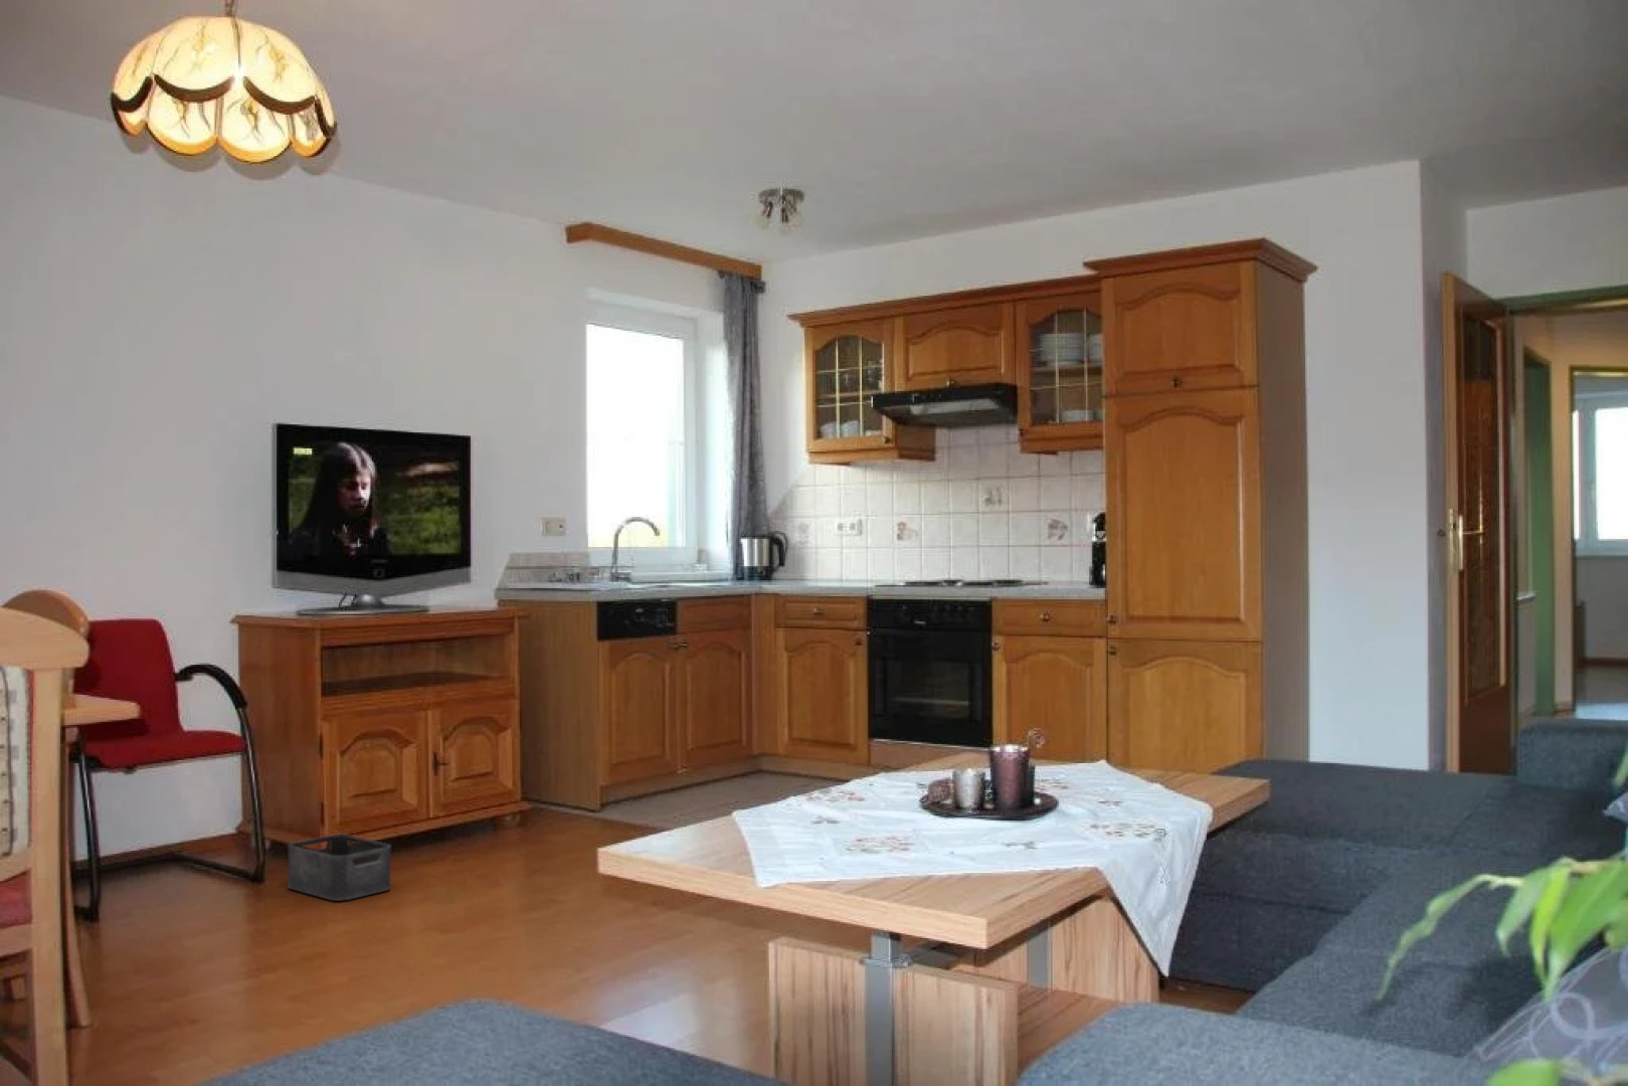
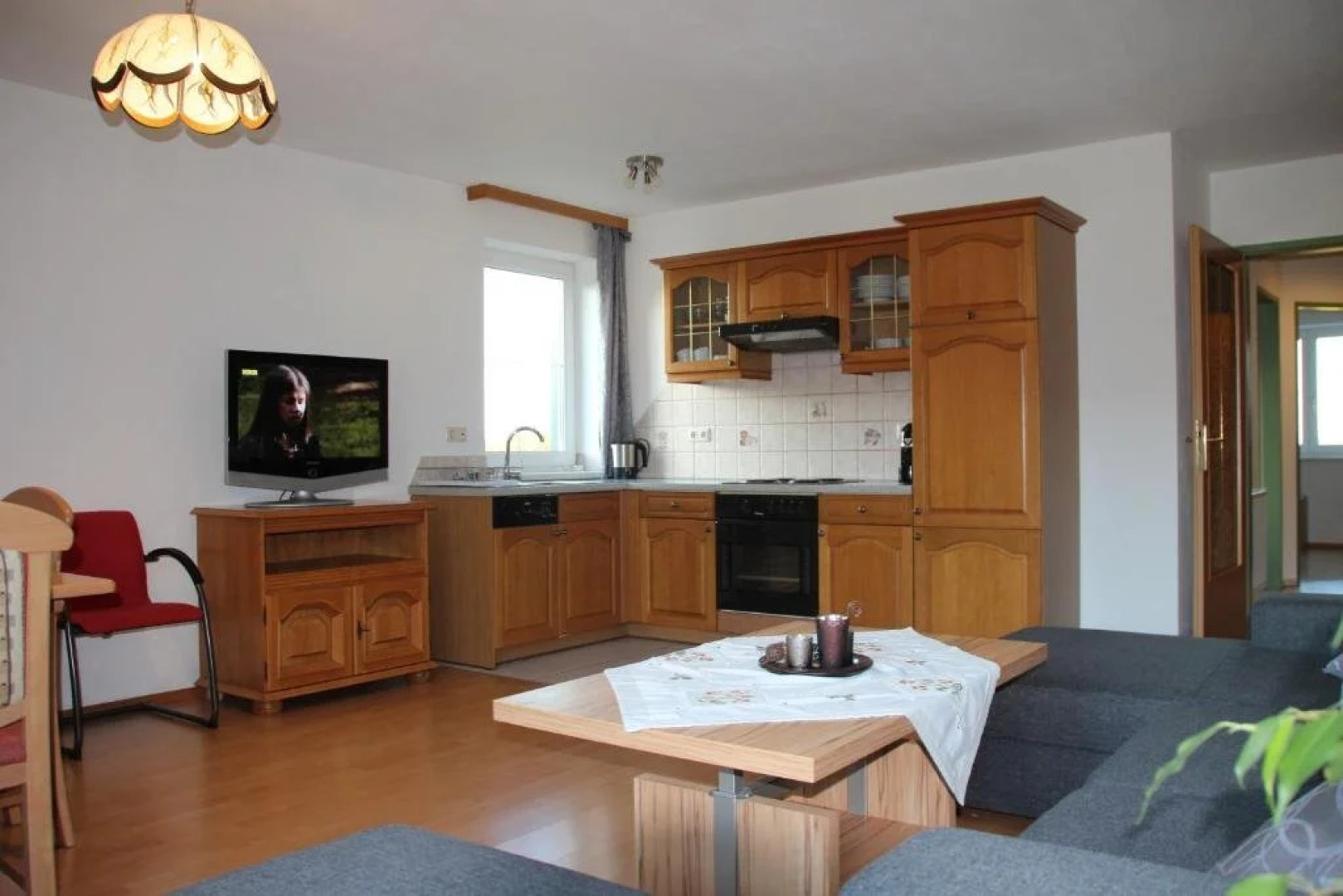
- storage bin (339, 865)
